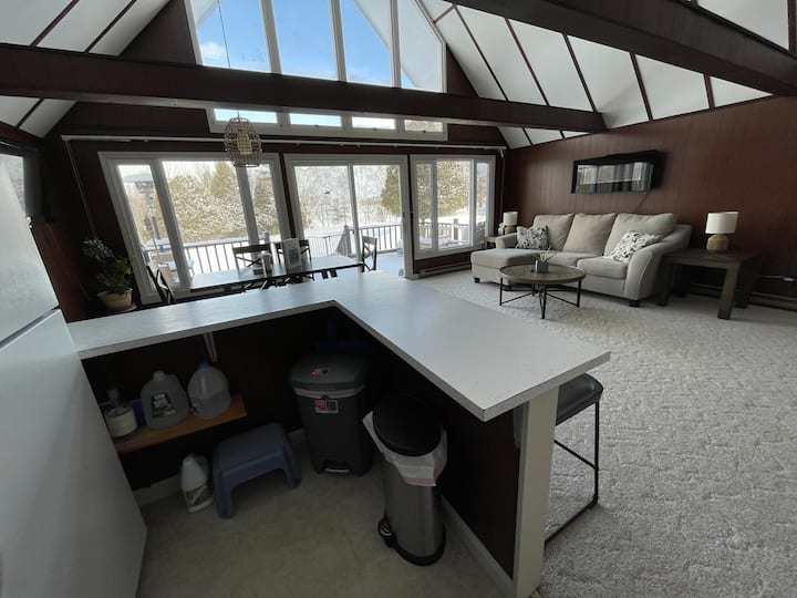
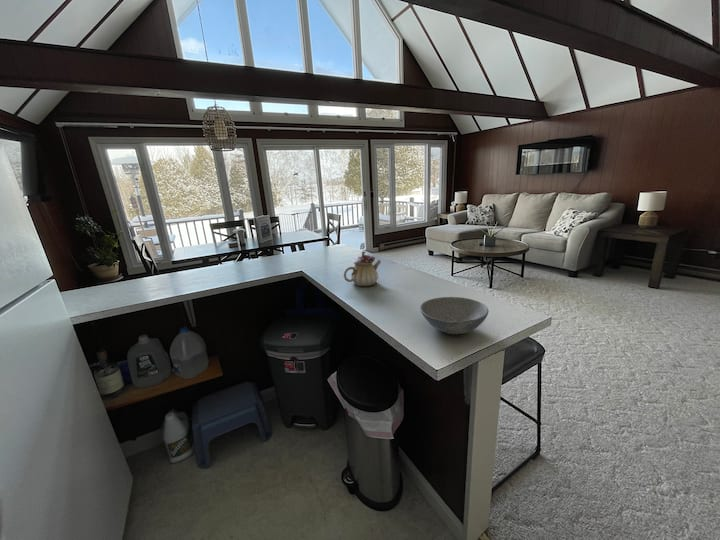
+ soup bowl (452, 318)
+ teapot (362, 267)
